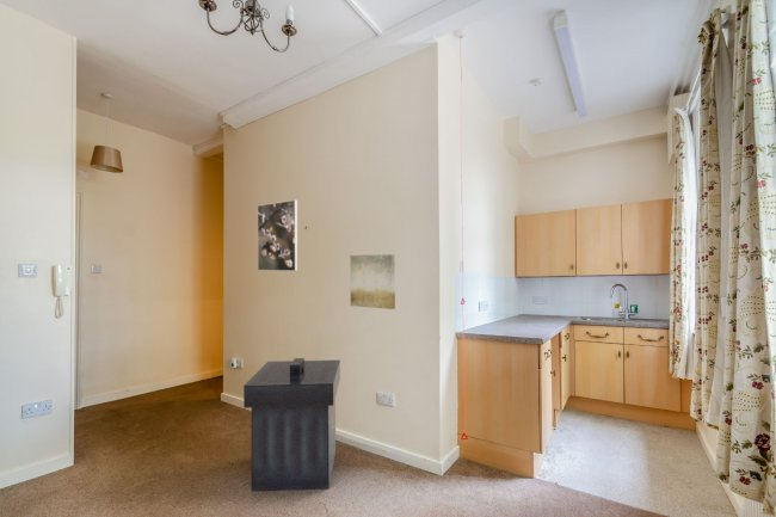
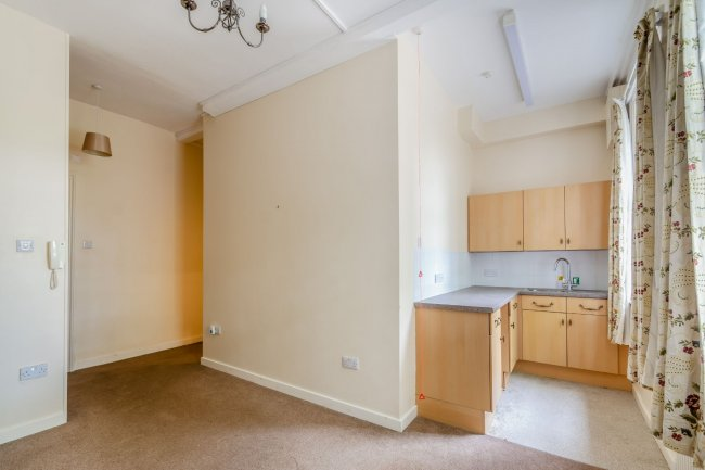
- wall art (371, 281)
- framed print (276, 236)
- trash can (297, 416)
